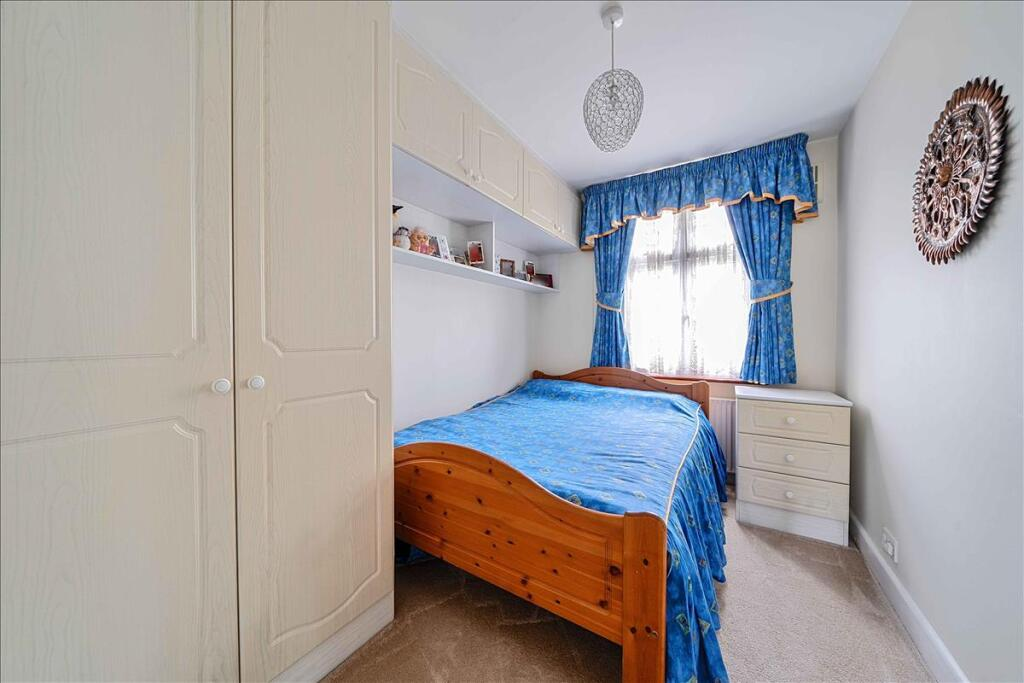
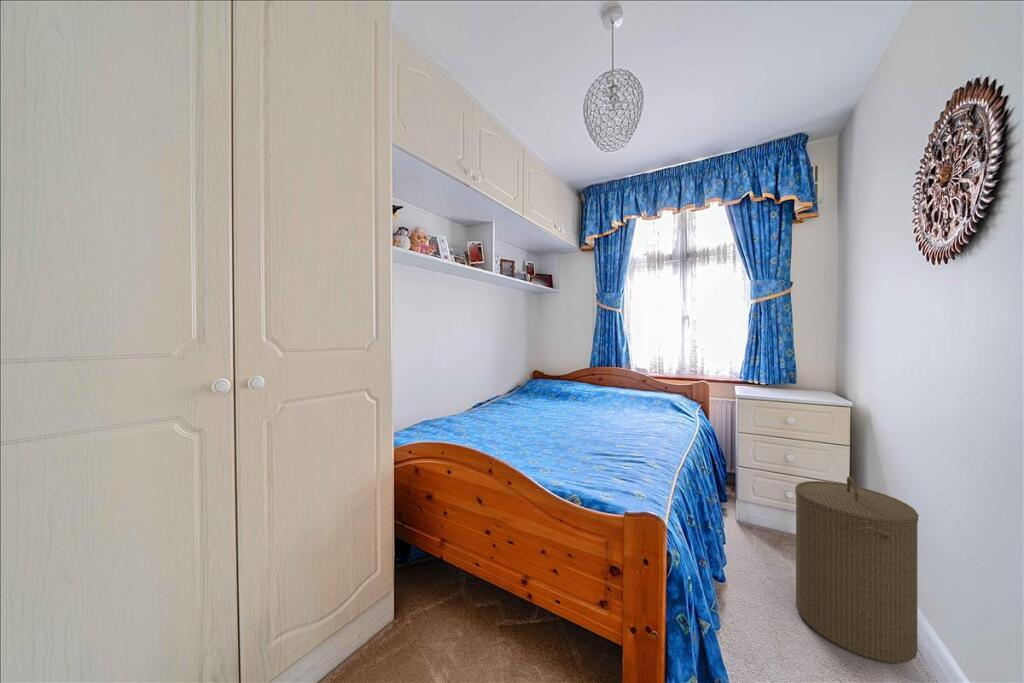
+ laundry hamper (851, 551)
